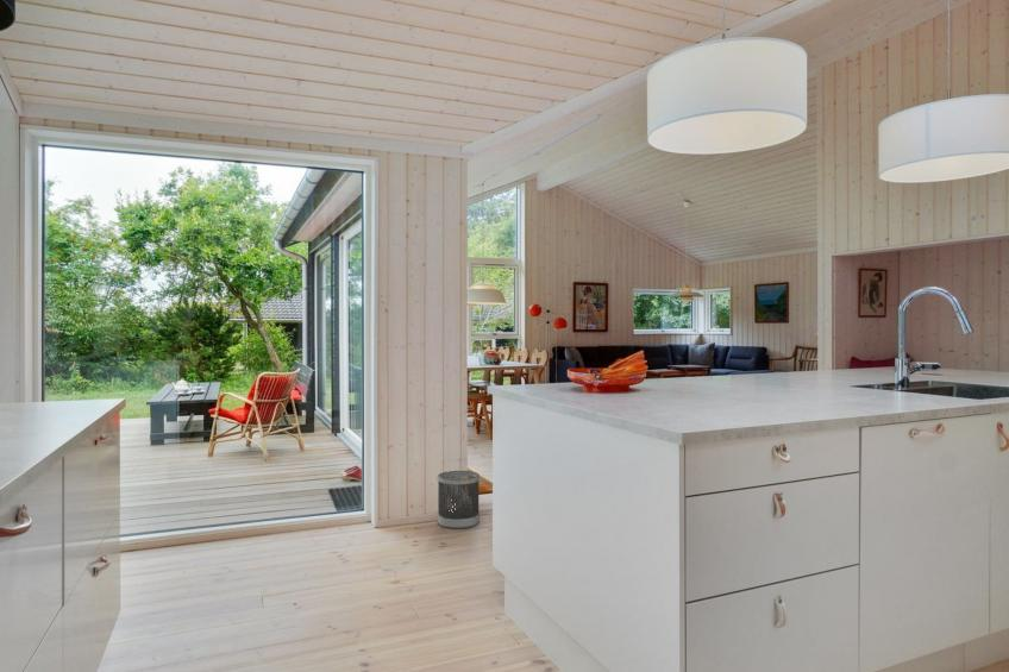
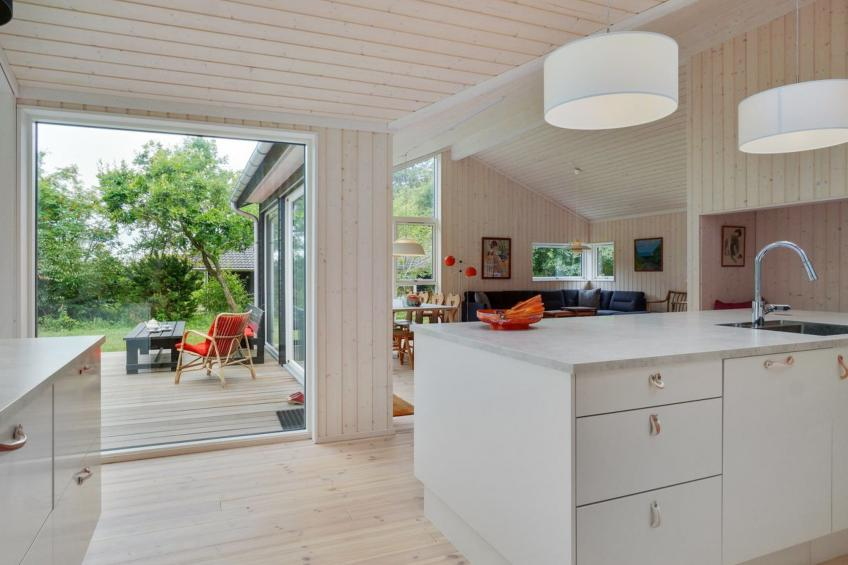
- wastebasket (458, 498)
